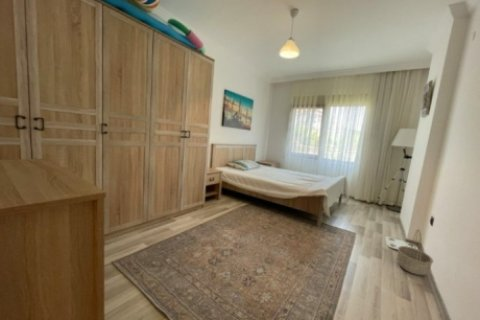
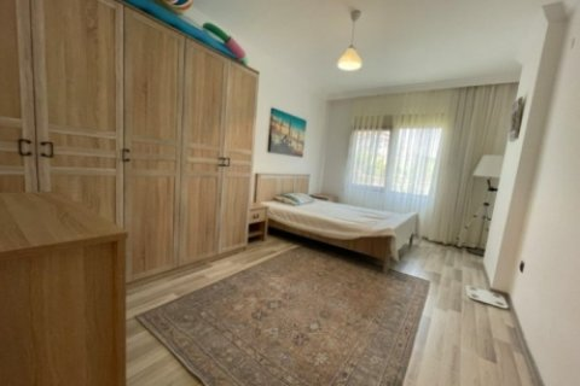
- basket (415, 249)
